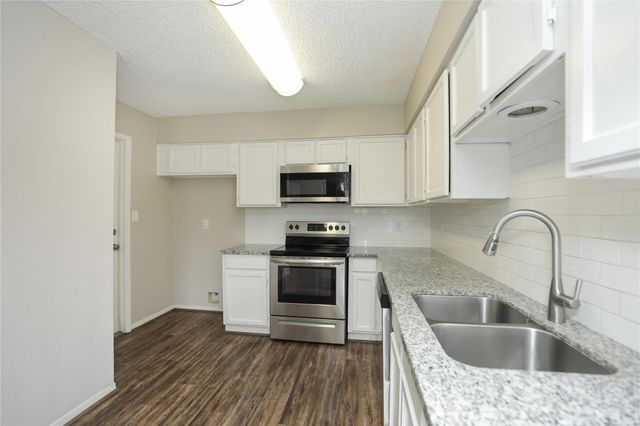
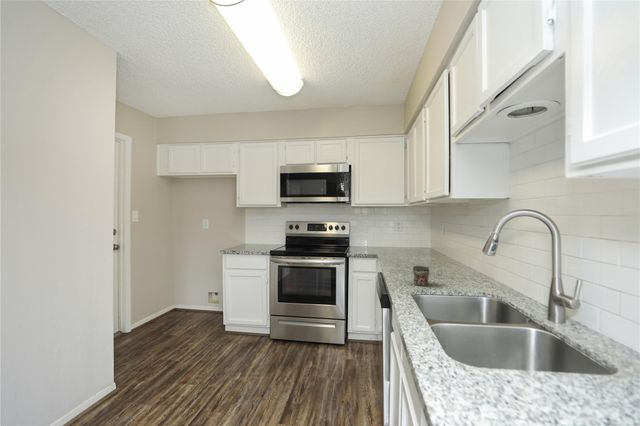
+ mug (420, 275)
